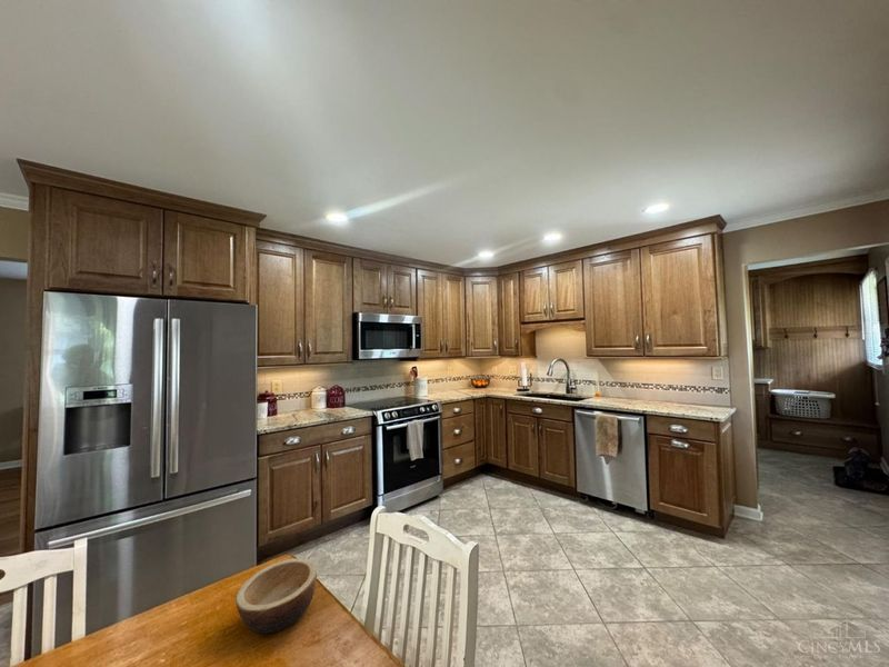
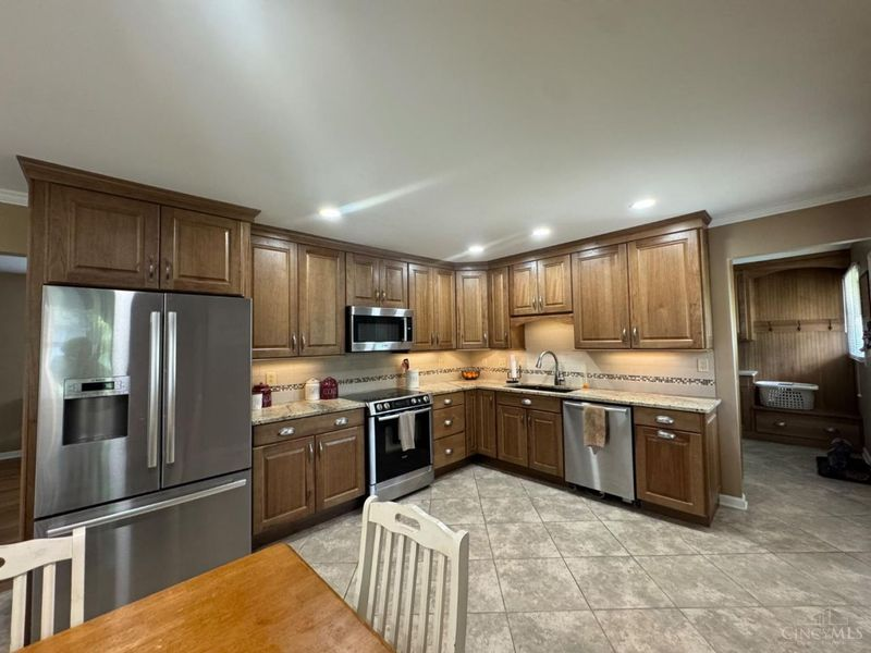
- bowl (278, 596)
